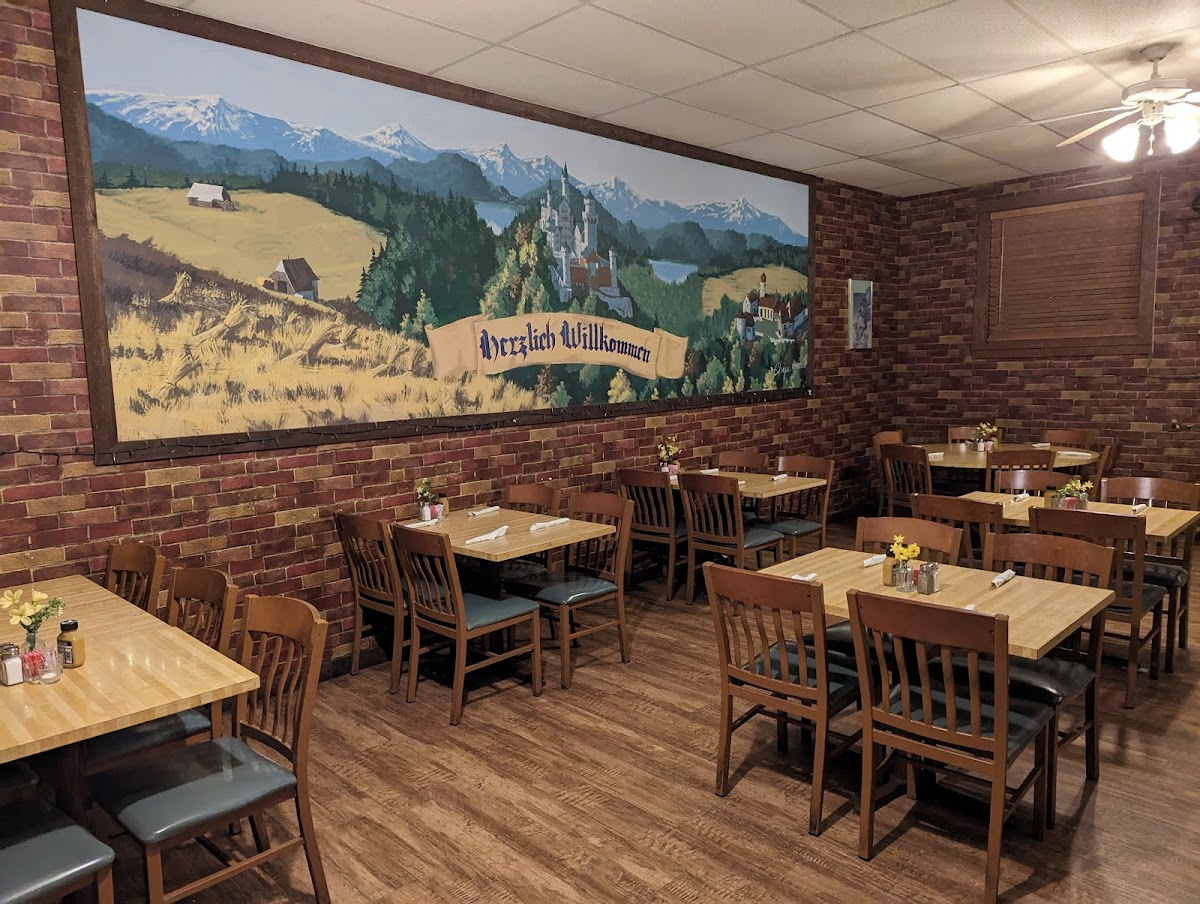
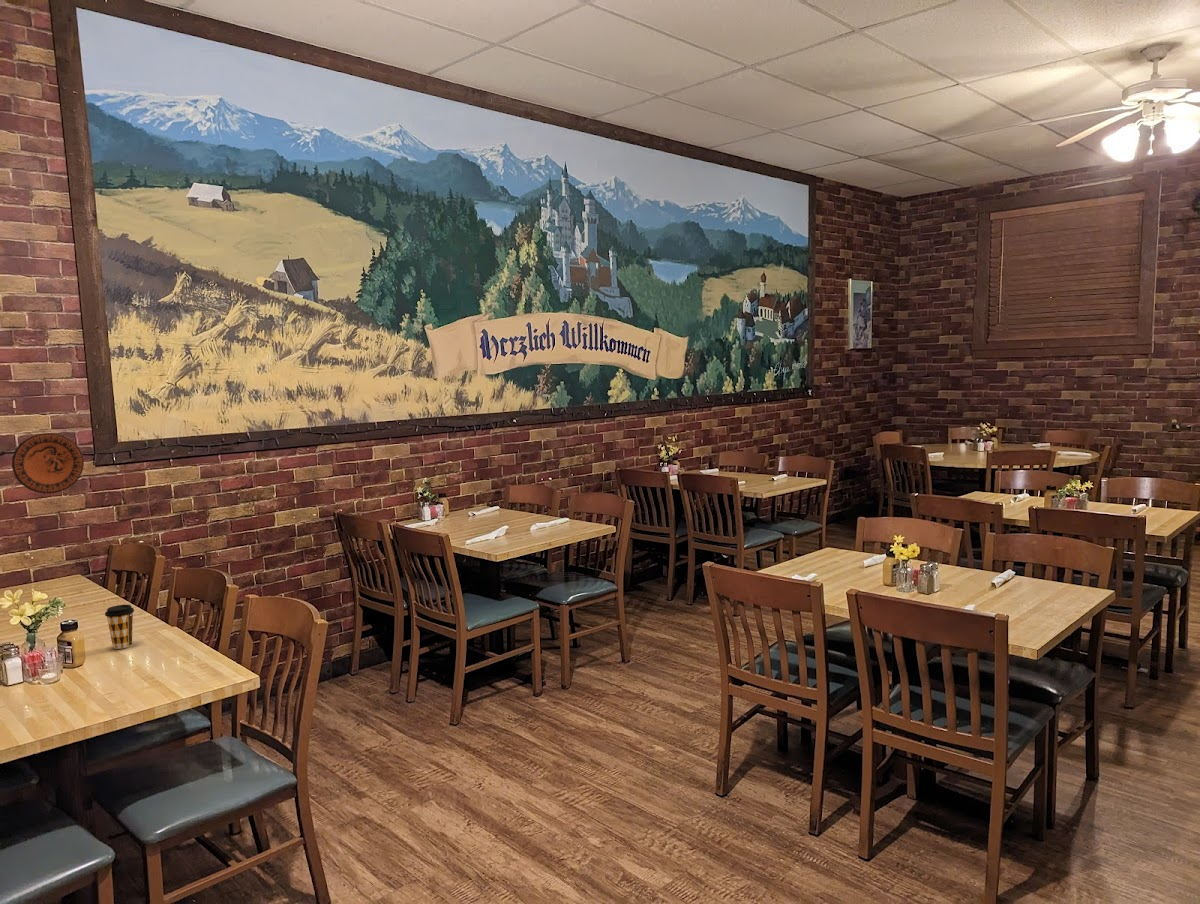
+ coffee cup (120, 626)
+ decorative plate (48, 463)
